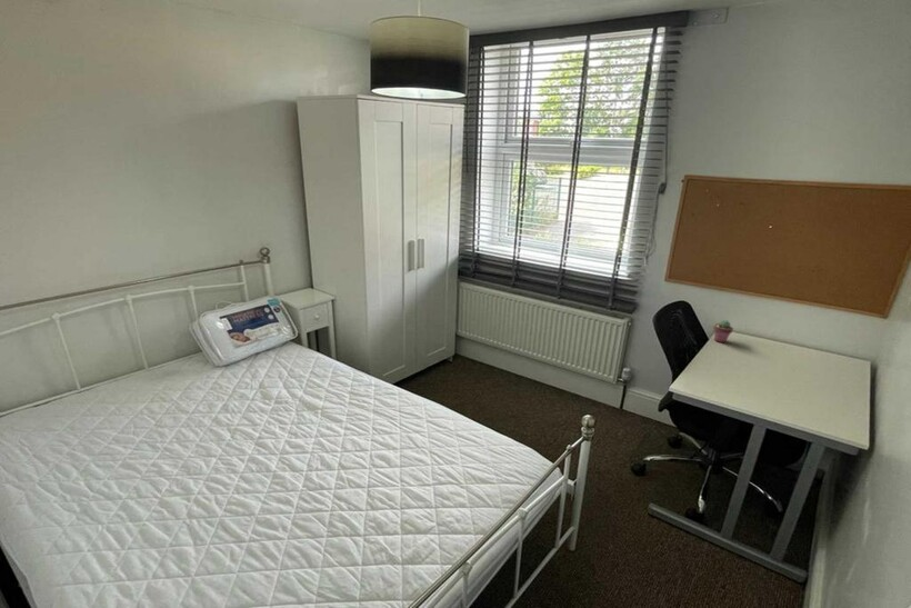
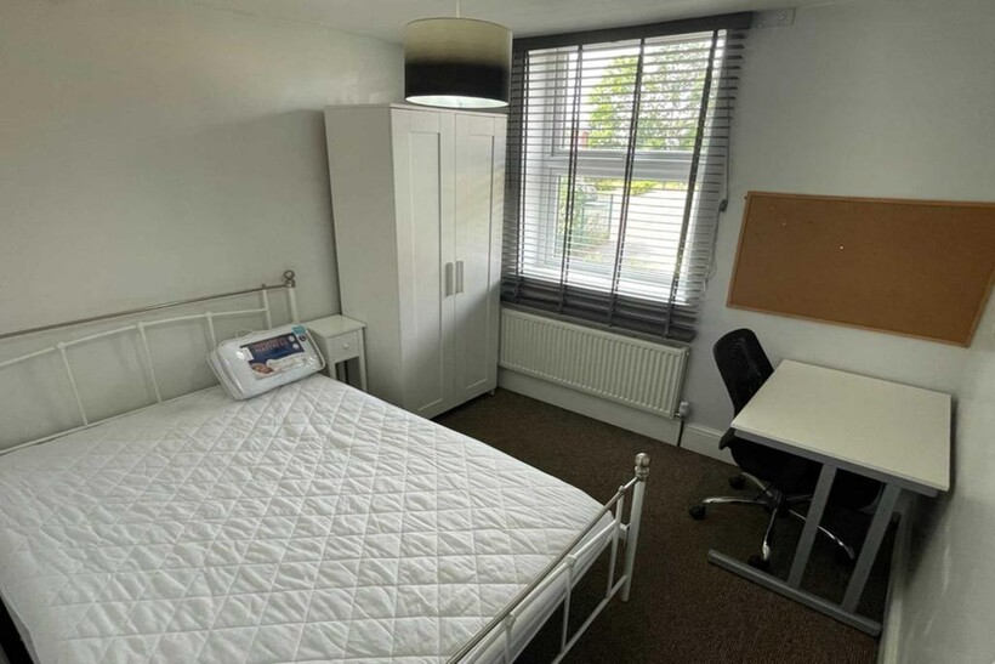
- potted succulent (722, 330)
